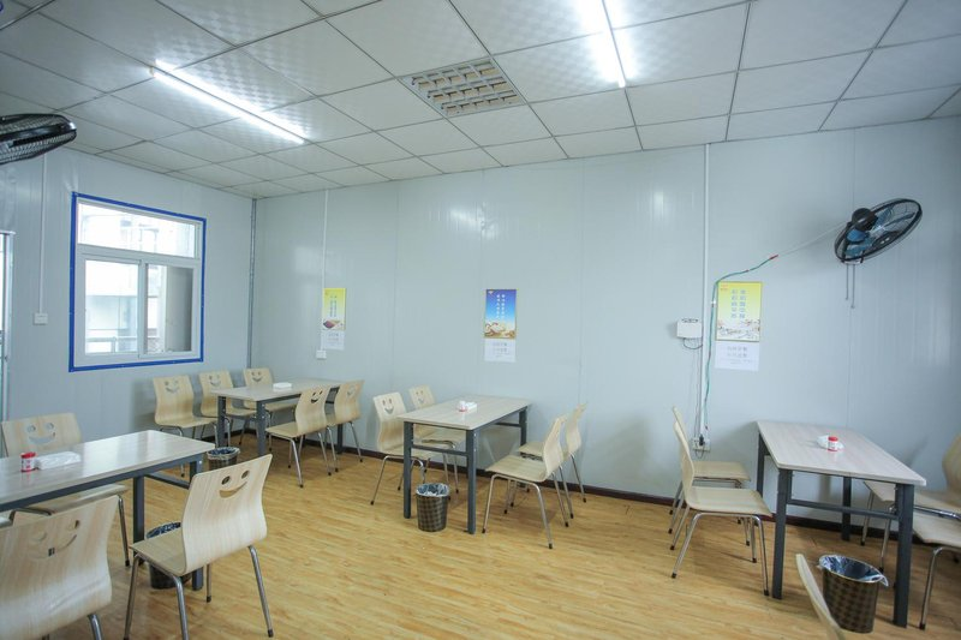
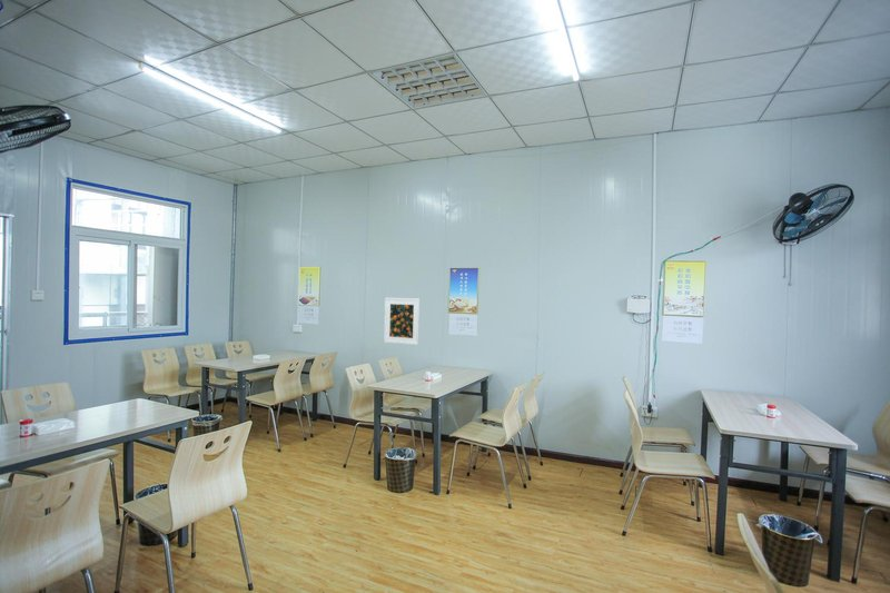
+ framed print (402, 320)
